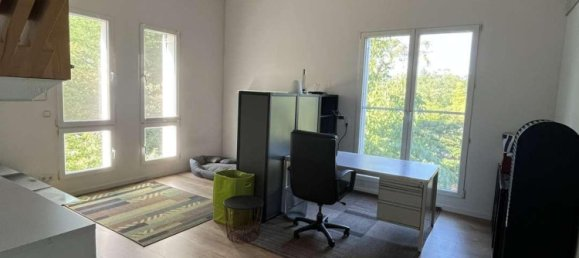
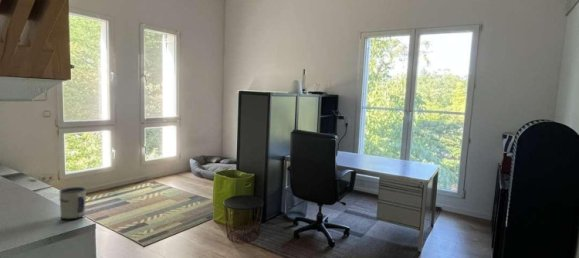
+ mug (74, 204)
